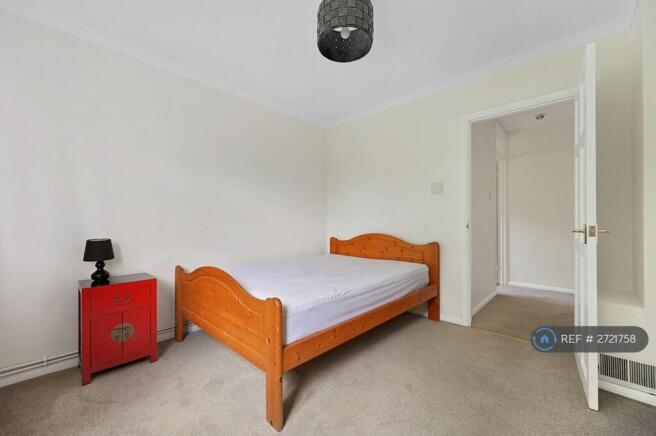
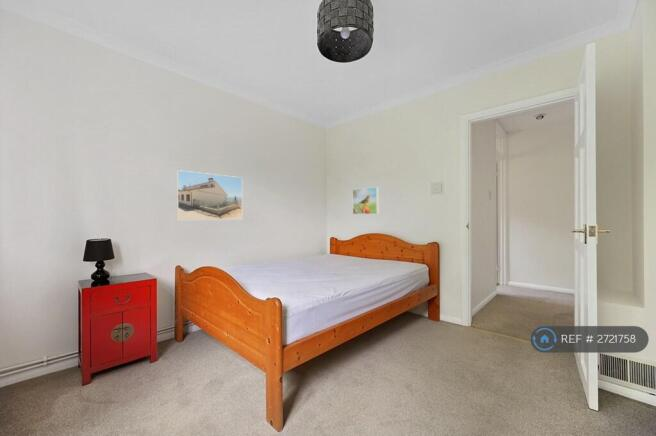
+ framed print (211, 197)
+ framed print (365, 201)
